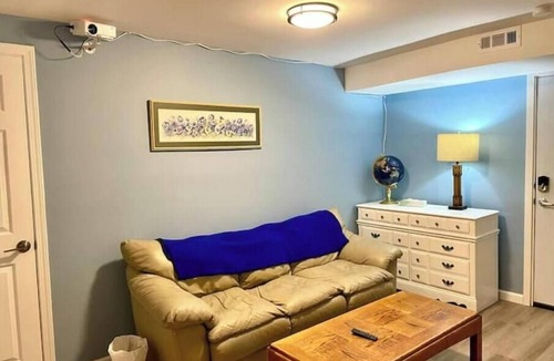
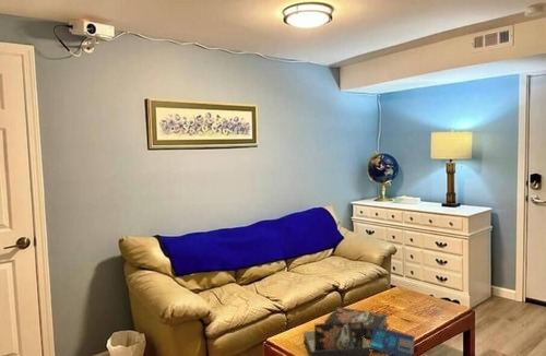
+ board game (354, 319)
